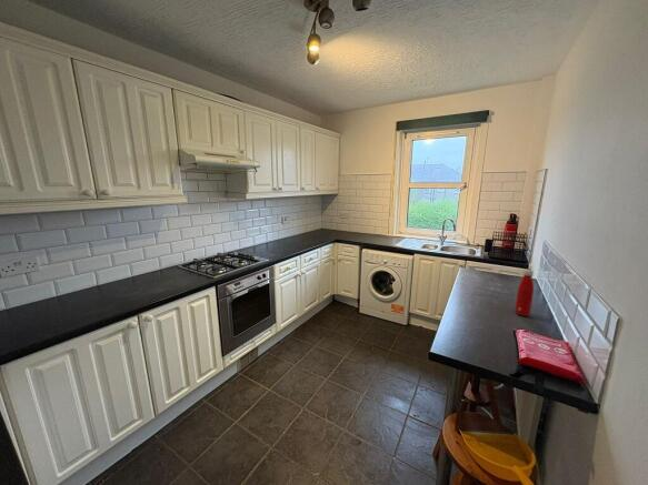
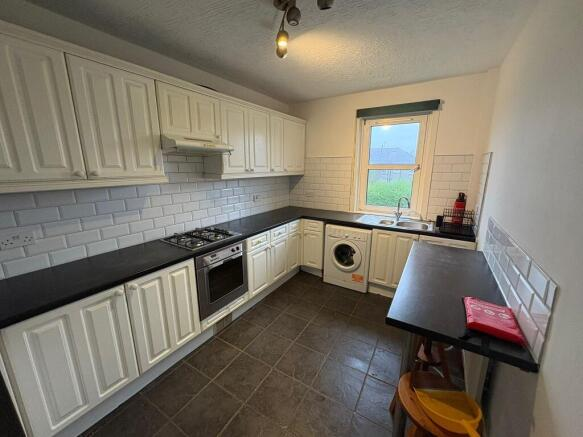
- bottle (525, 292)
